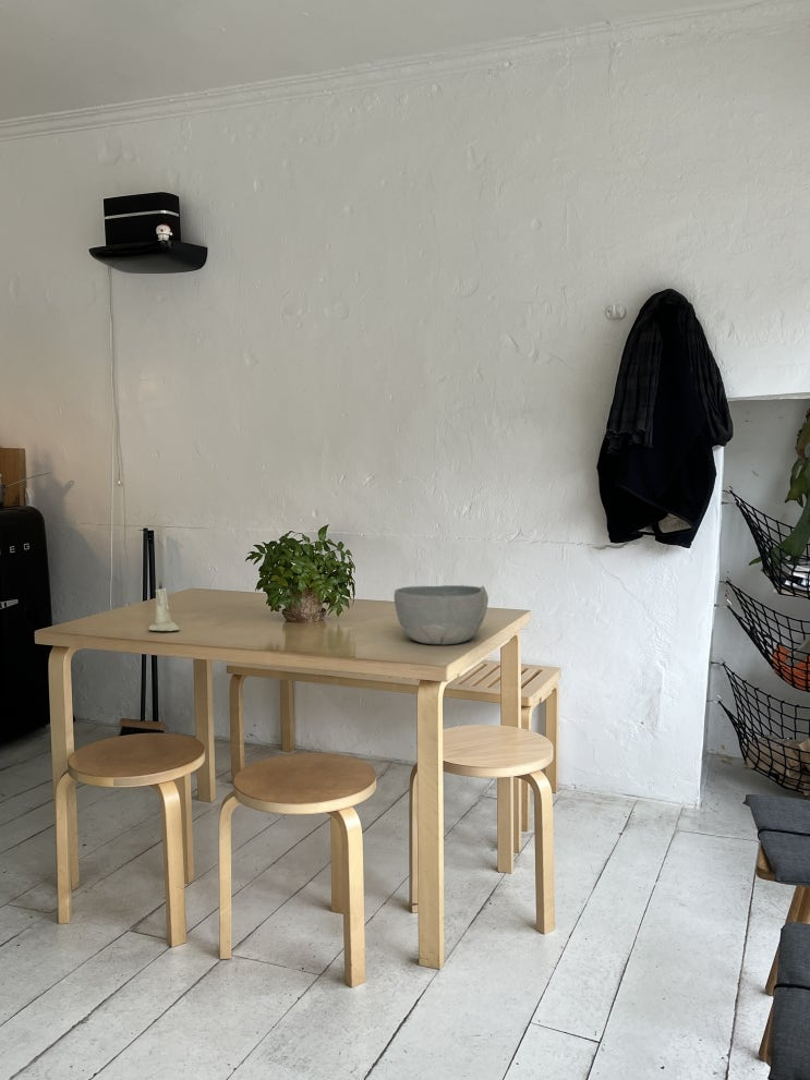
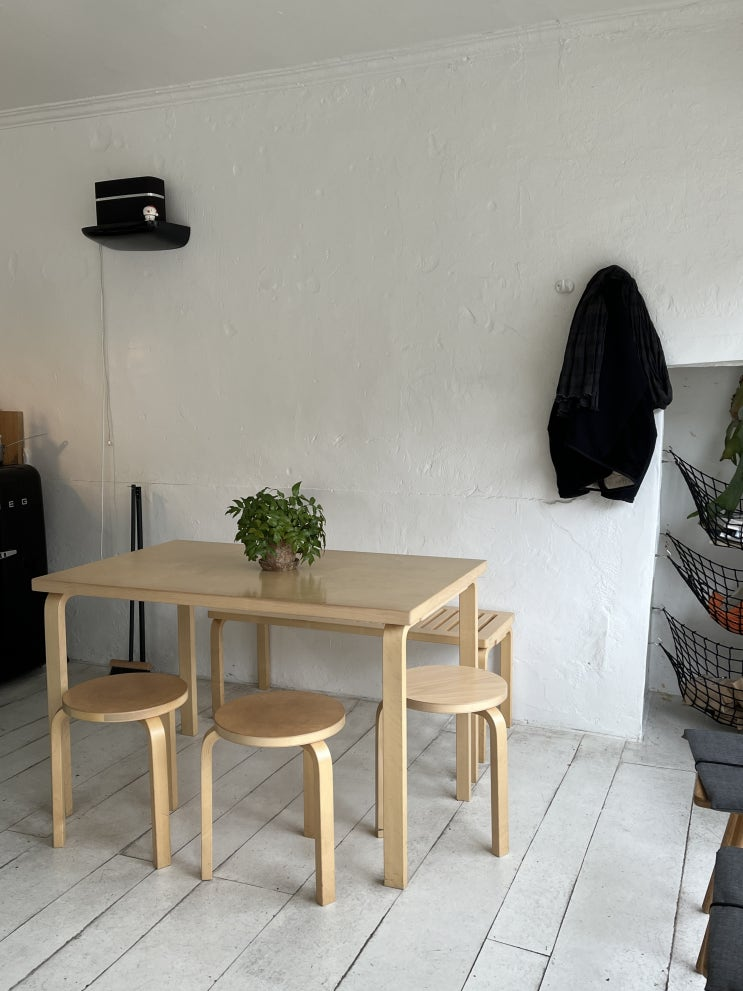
- candle (165, 604)
- bowl (440, 611)
